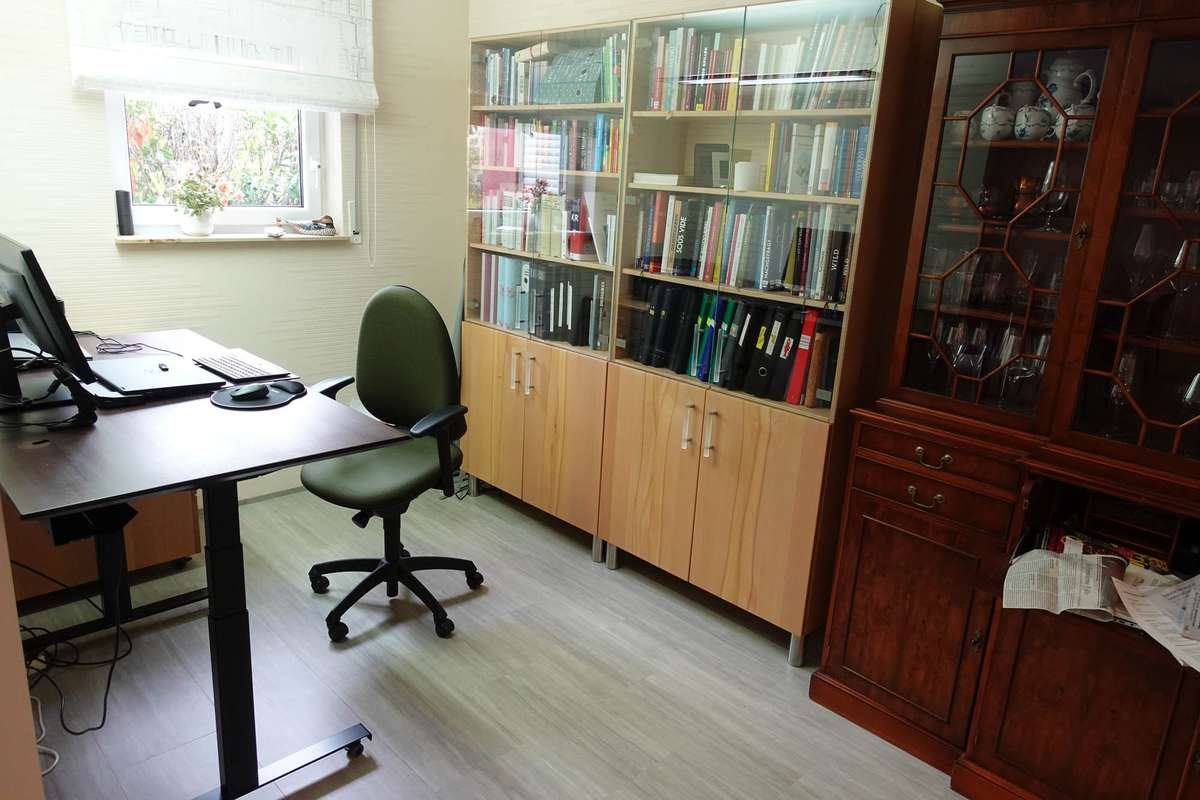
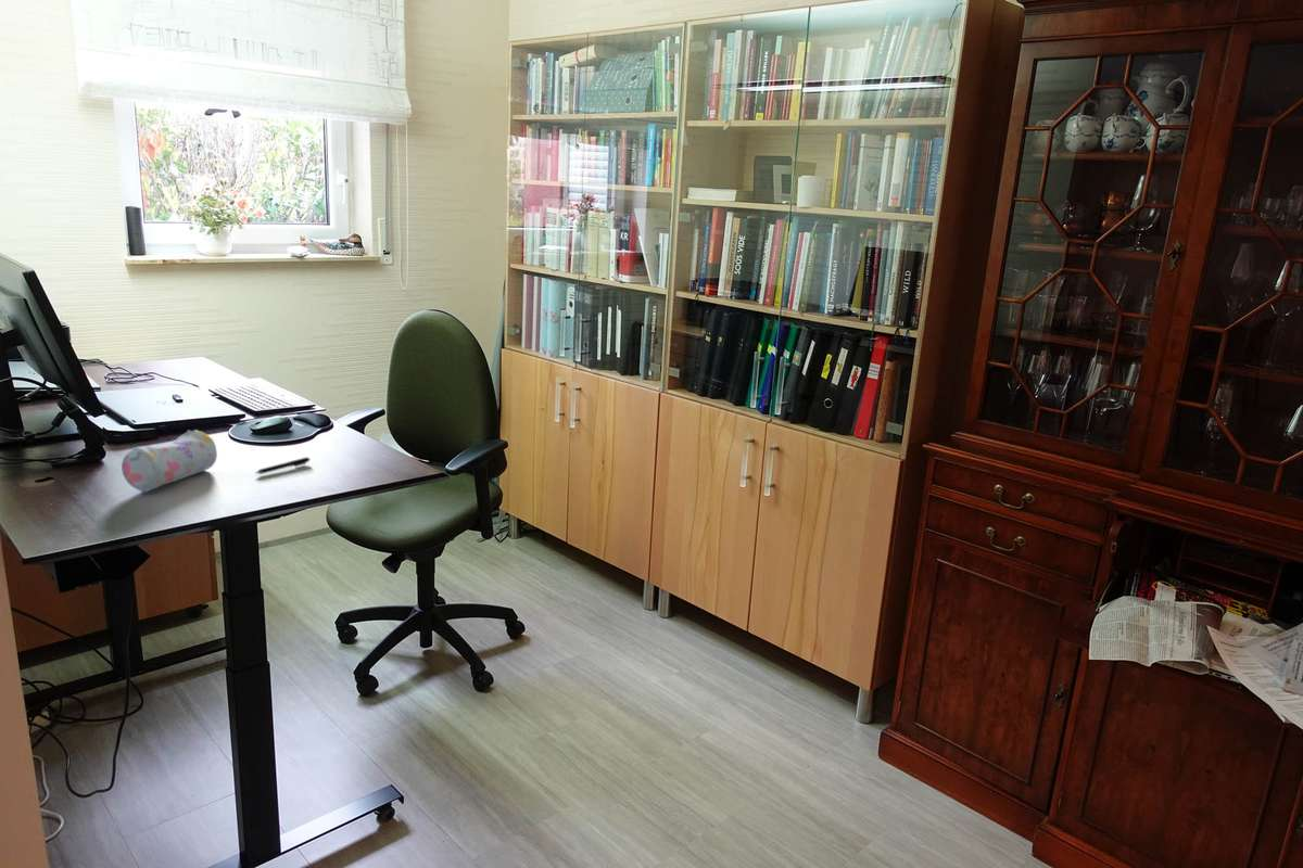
+ pencil case (172, 459)
+ pen (282, 465)
